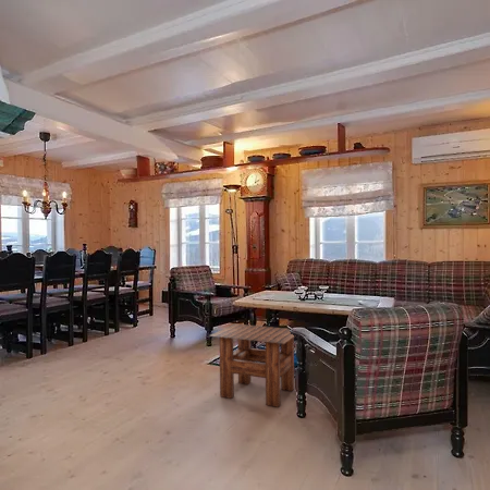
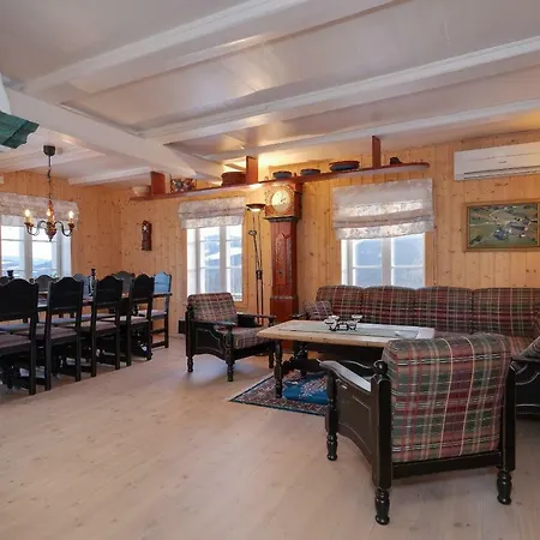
- side table (257, 363)
